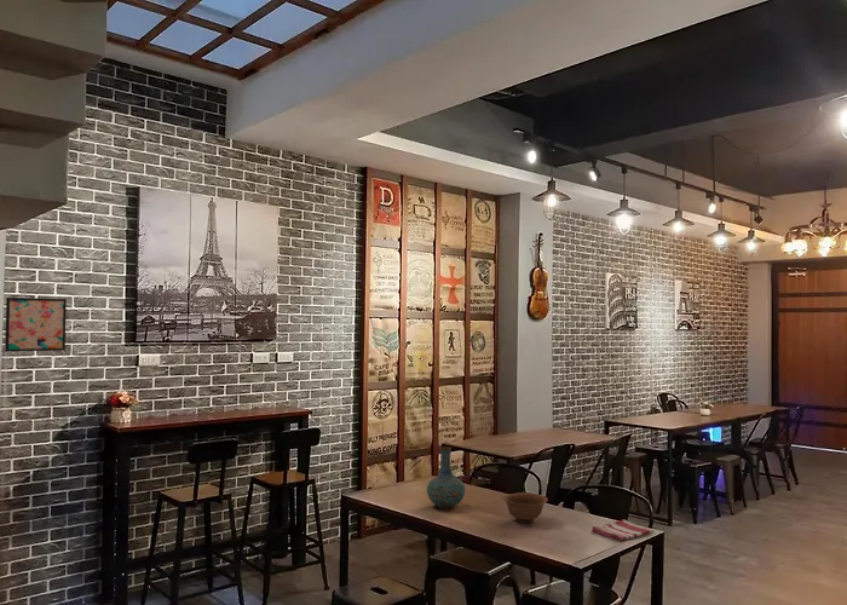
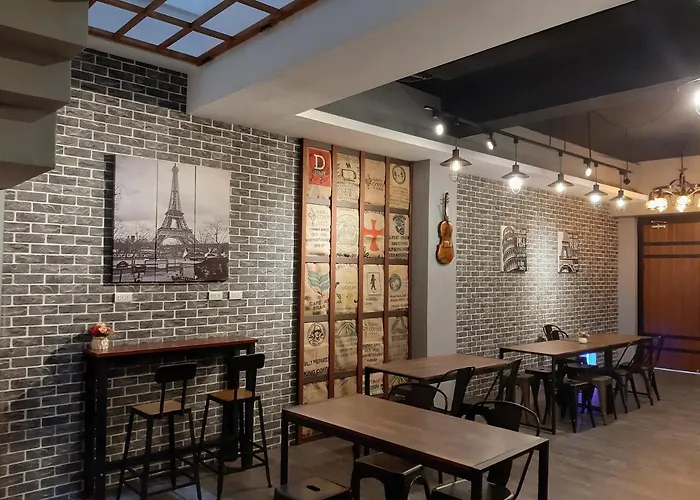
- dish towel (622, 529)
- vase (445, 477)
- bowl (524, 508)
- wall art (36, 324)
